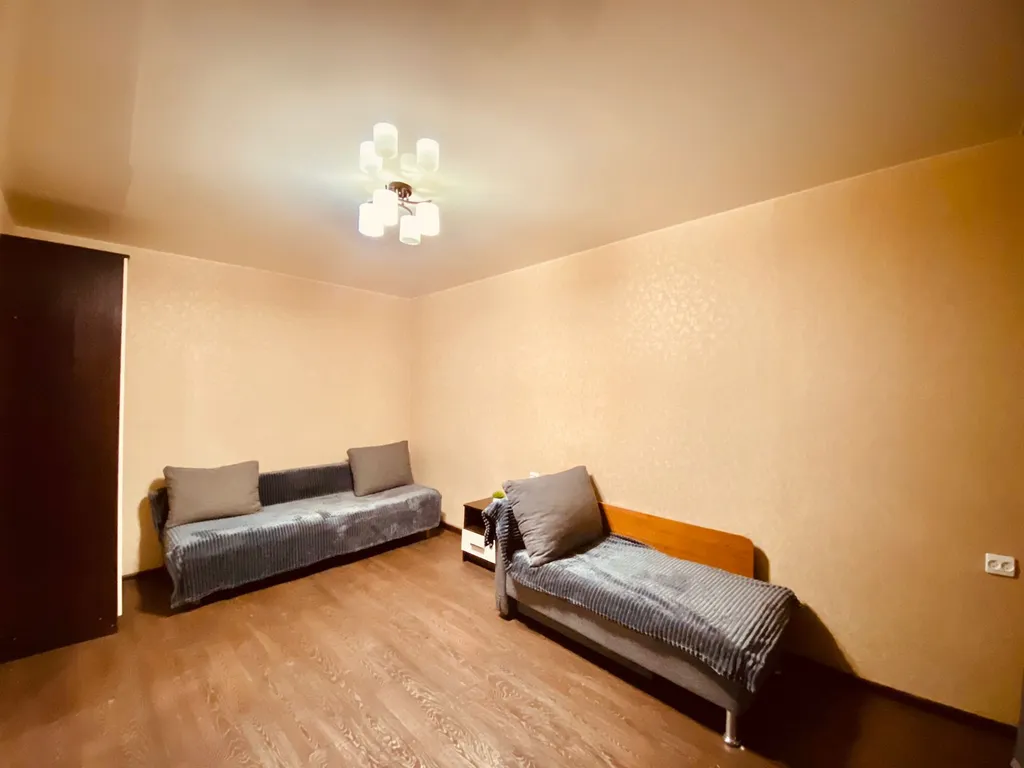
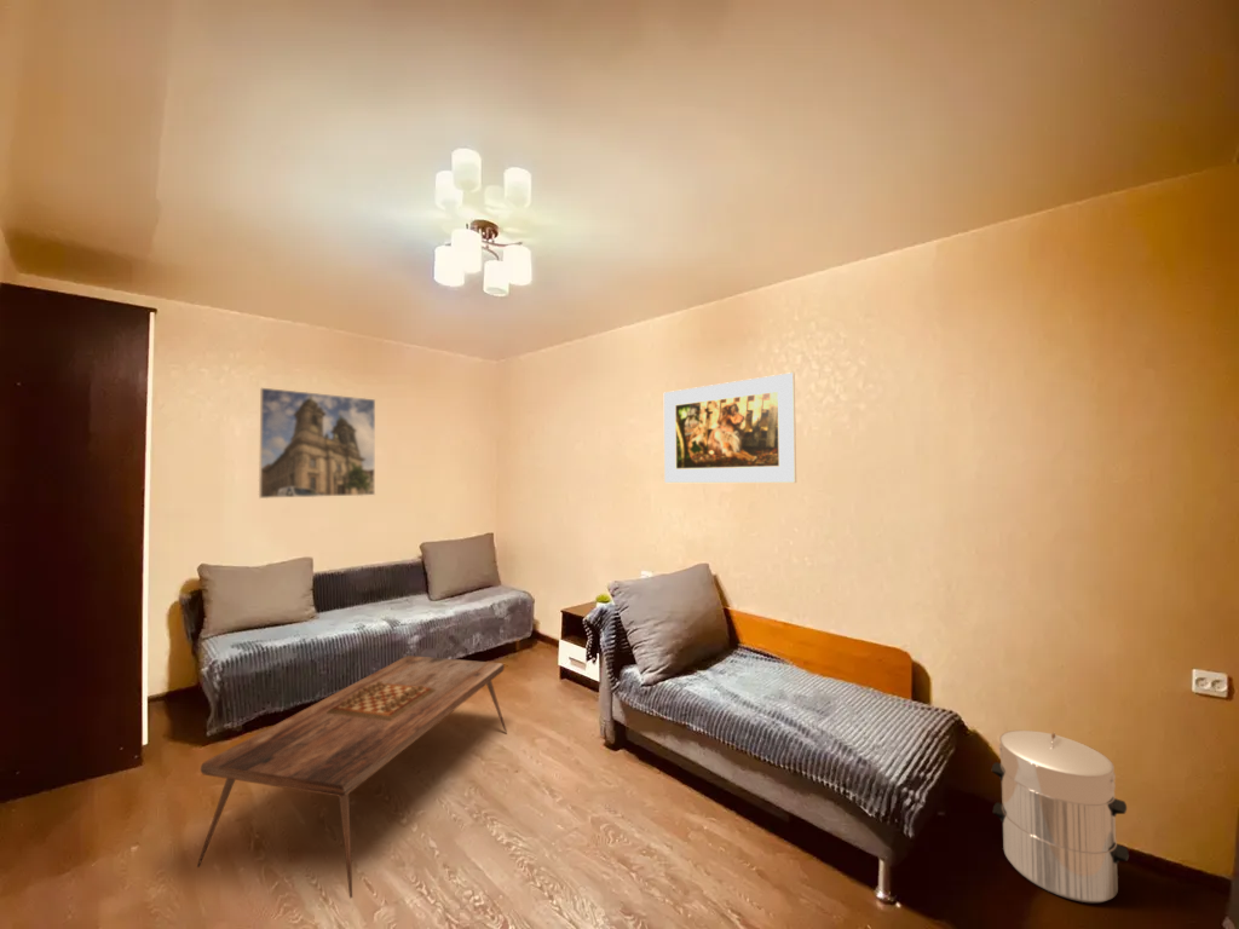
+ waste bin (1055, 802)
+ coffee table (384, 738)
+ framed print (321, 445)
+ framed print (722, 433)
